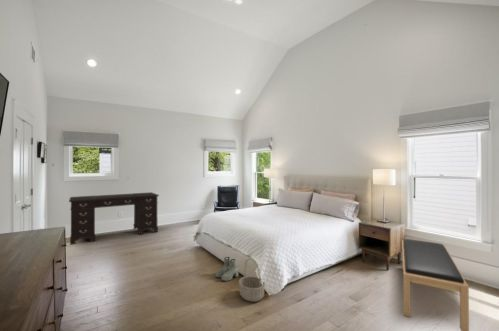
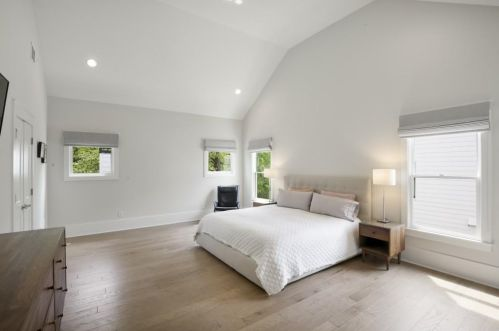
- boots (227, 268)
- basket (251, 277)
- desk (112, 206)
- bench (427, 273)
